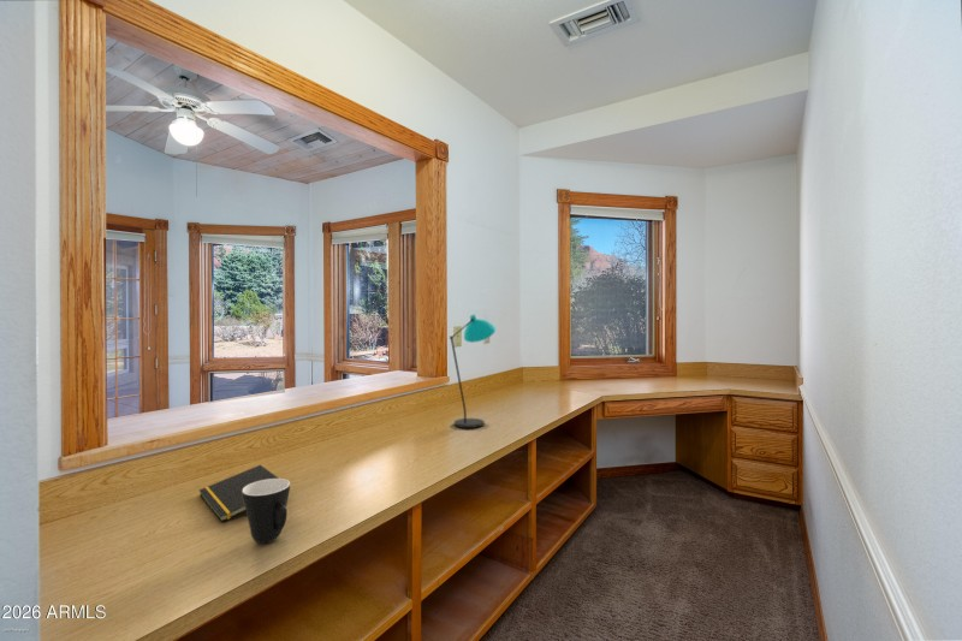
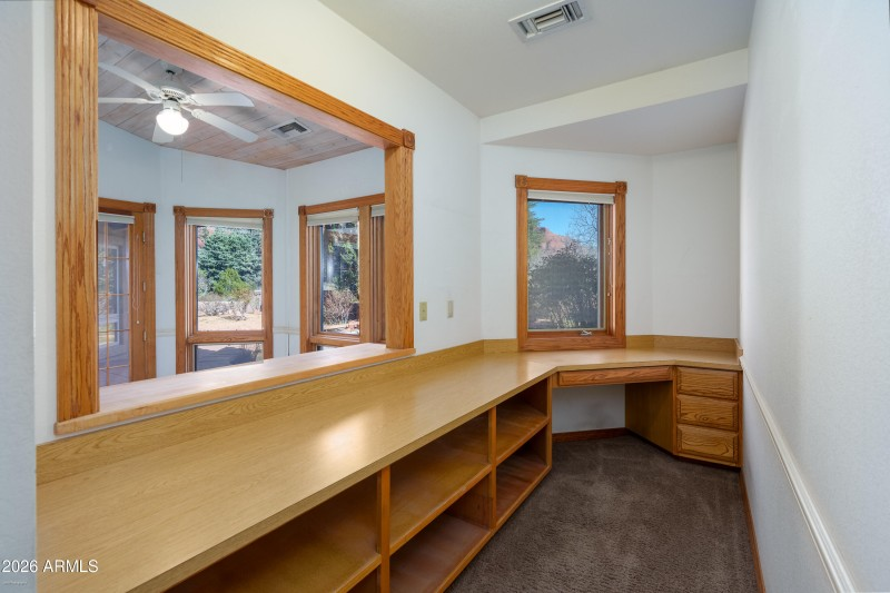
- mug (269, 514)
- notepad (242, 489)
- desk lamp (458, 370)
